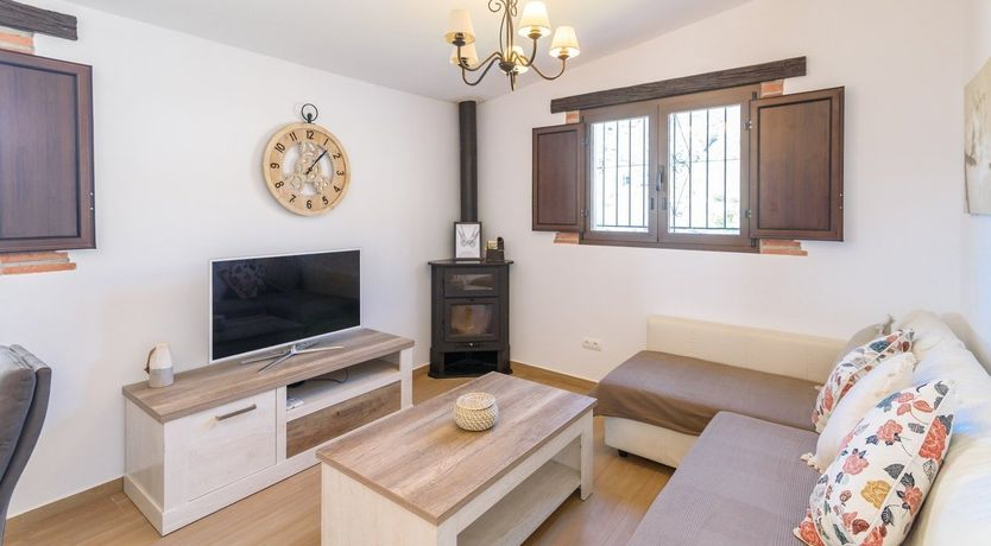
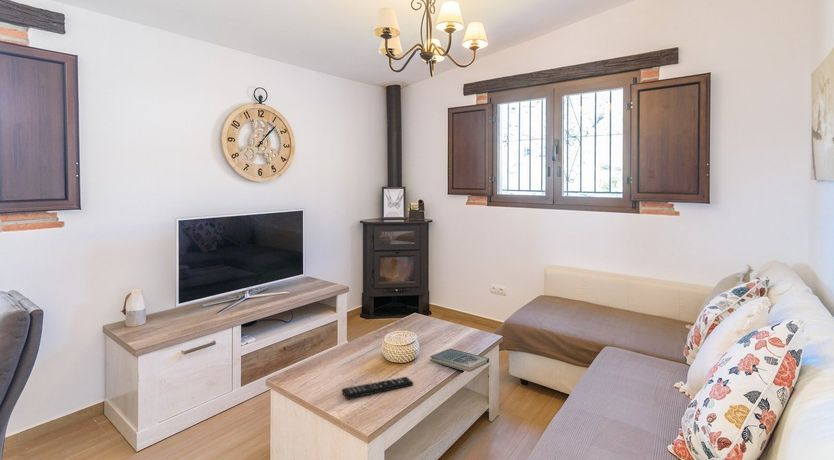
+ remote control (378, 386)
+ book (459, 359)
